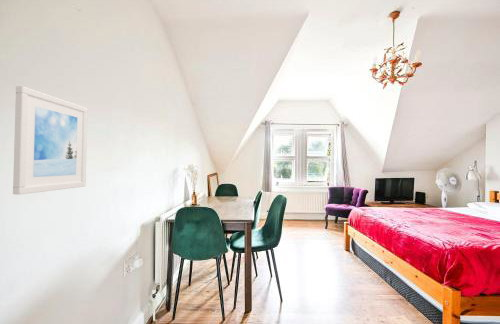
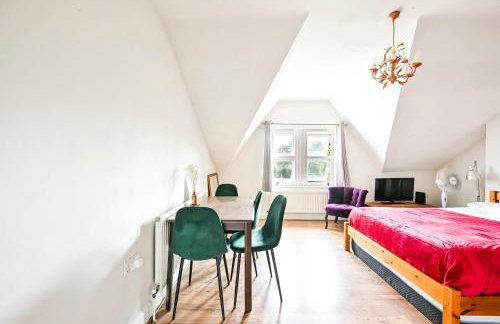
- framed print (56, 144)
